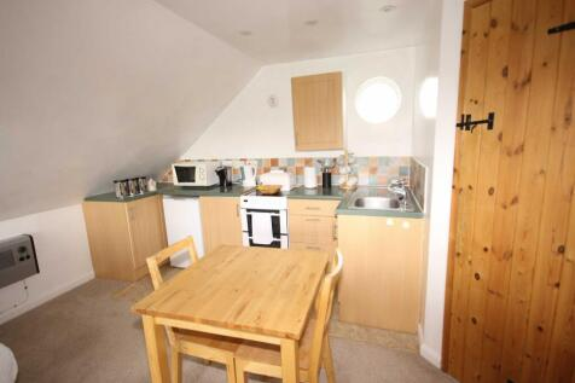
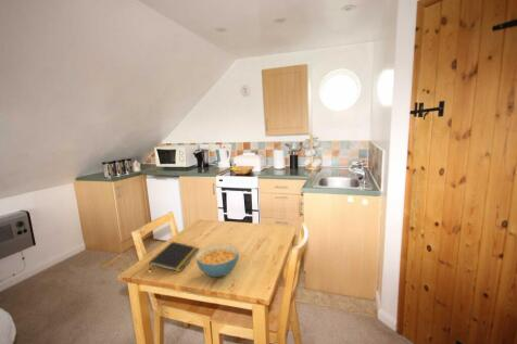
+ cereal bowl (217, 263)
+ notepad (176, 255)
